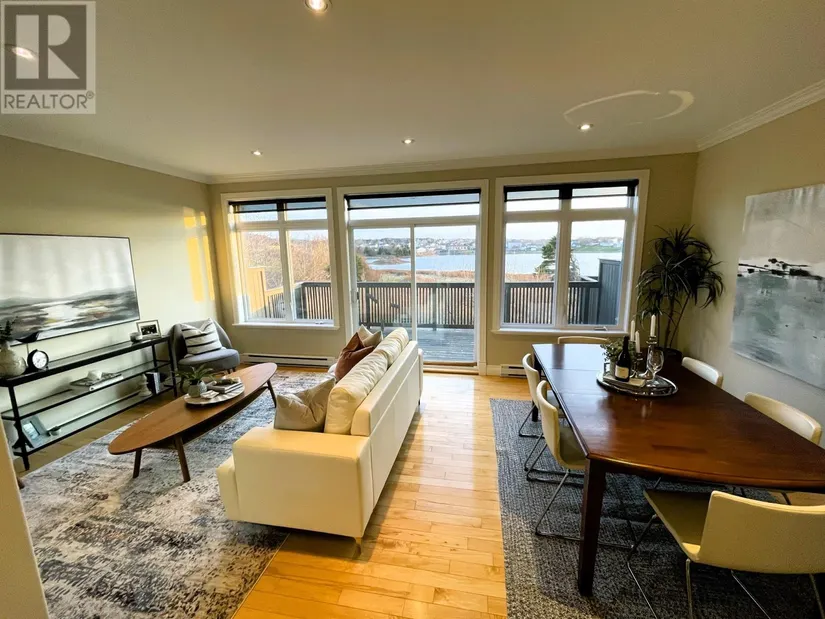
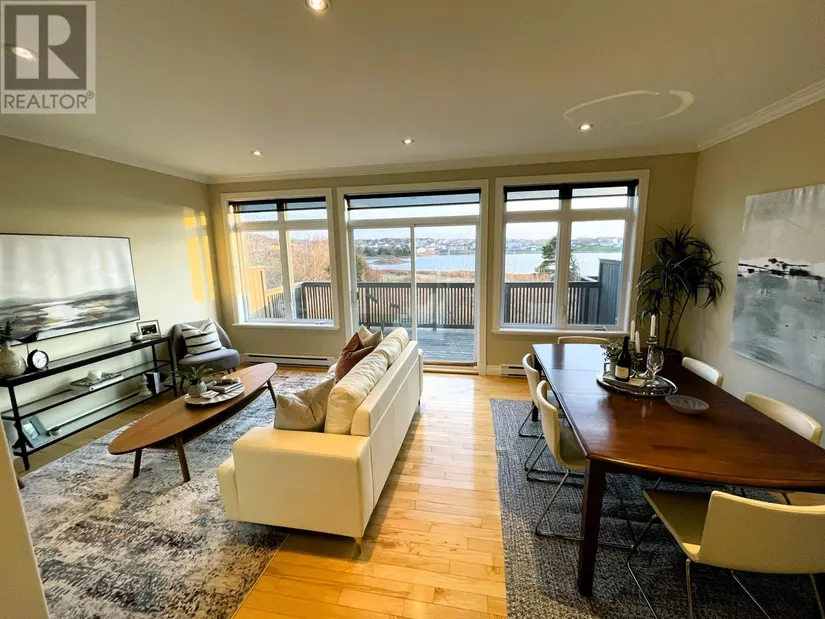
+ bowl (686, 406)
